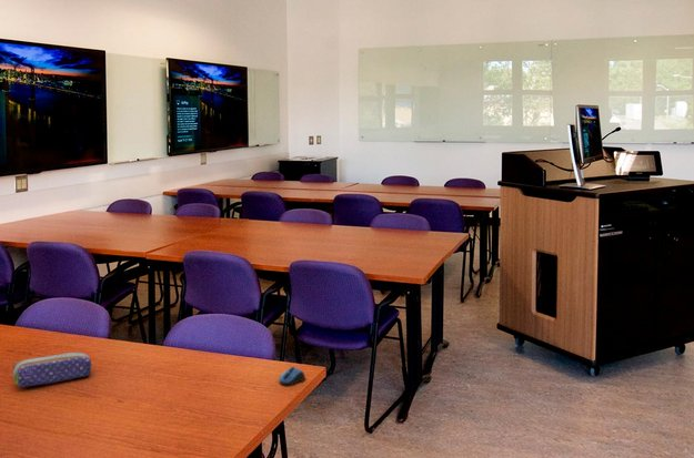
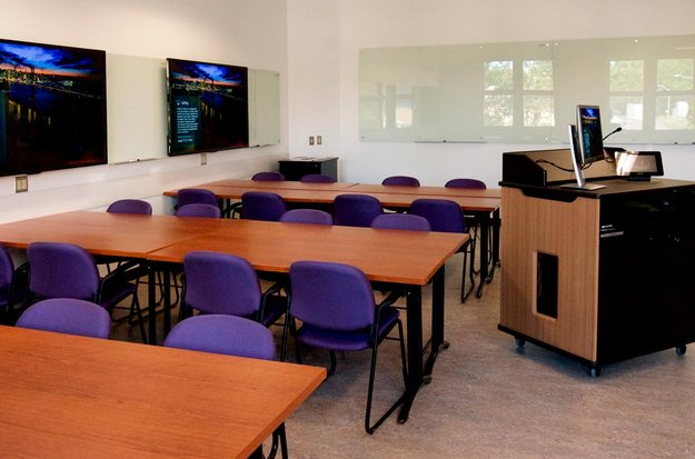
- pencil case (51, 368)
- computer mouse (292, 374)
